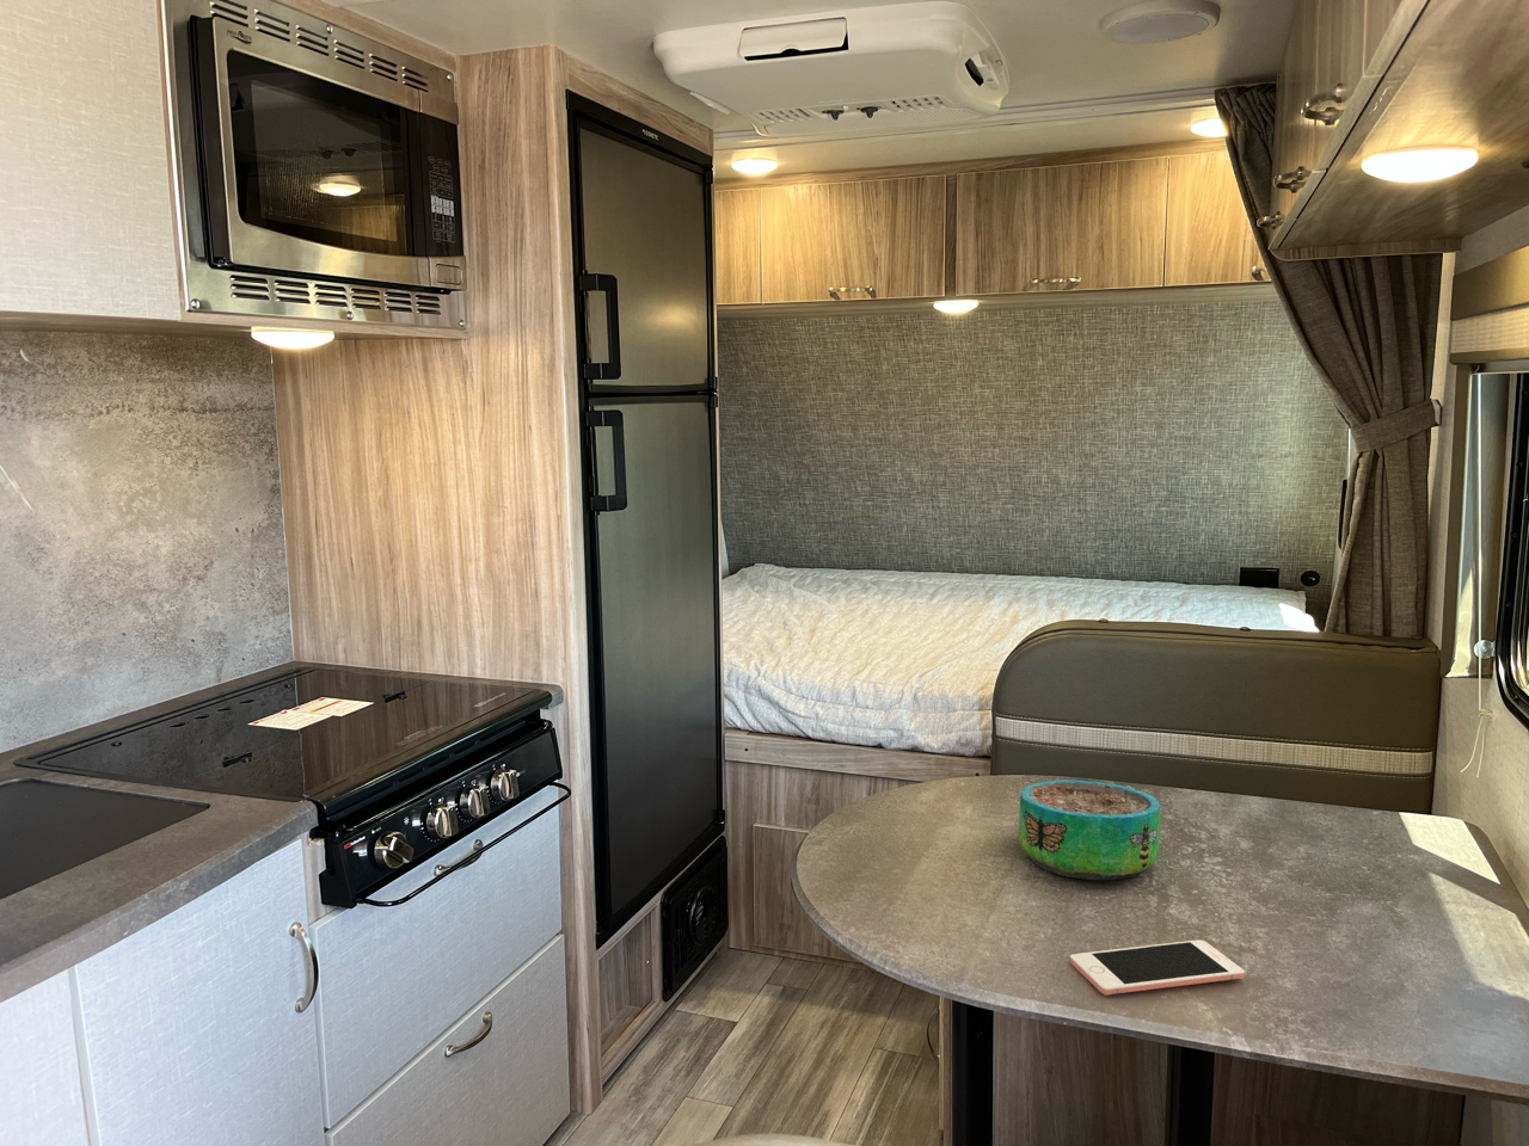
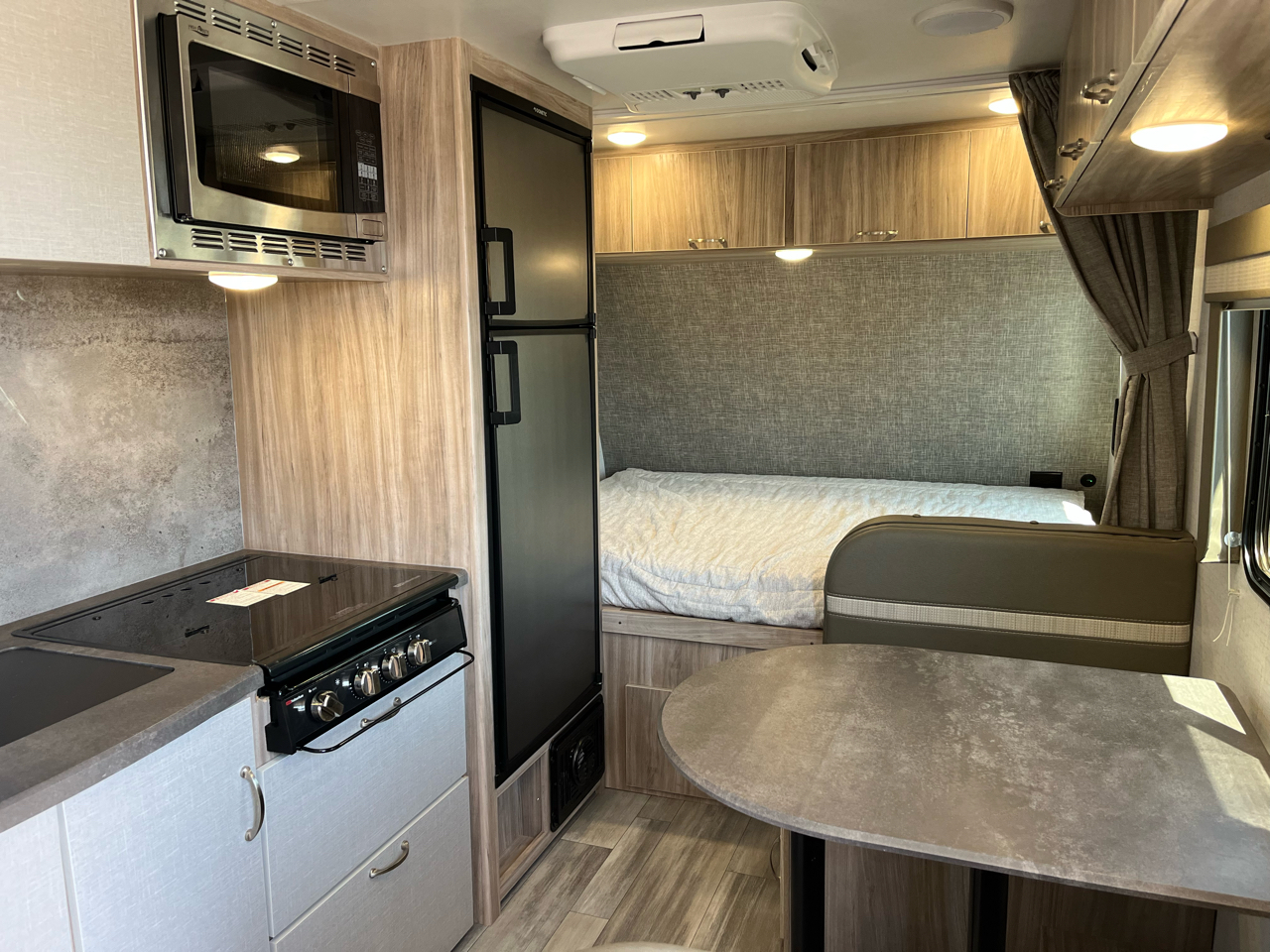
- decorative bowl (1087, 827)
- cell phone (1155, 965)
